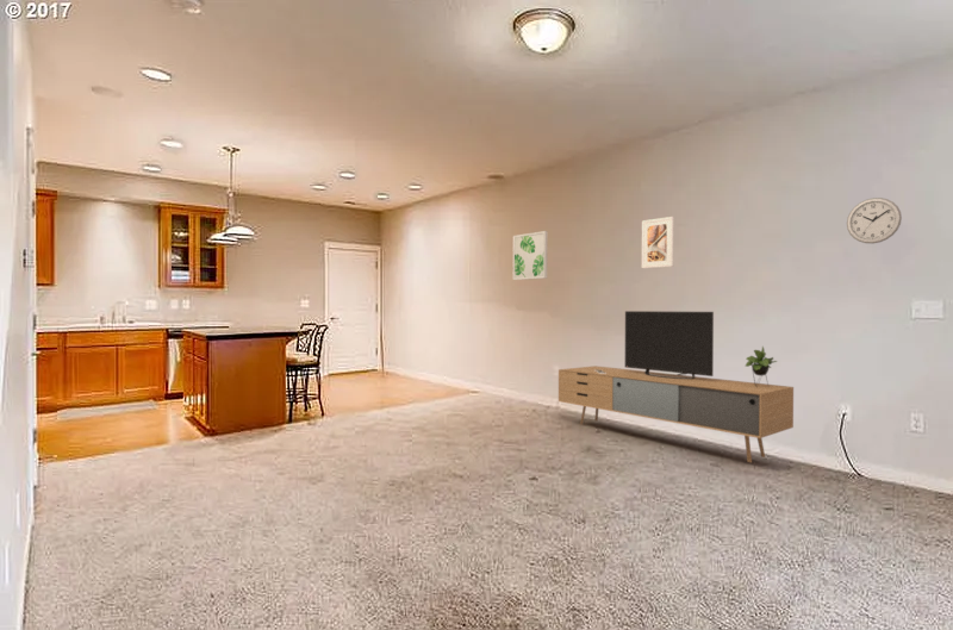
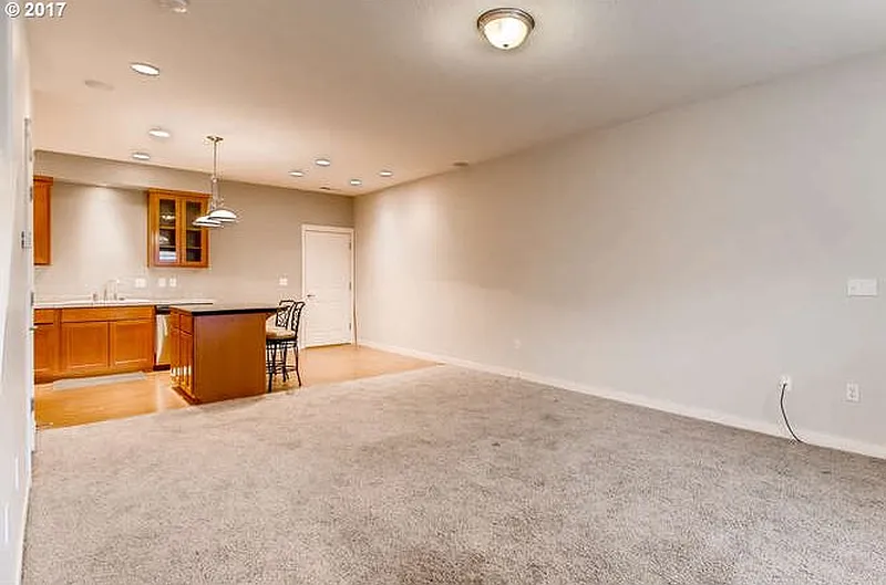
- media console (662, 375)
- wall clock (872, 220)
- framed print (656, 243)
- wall art (529, 256)
